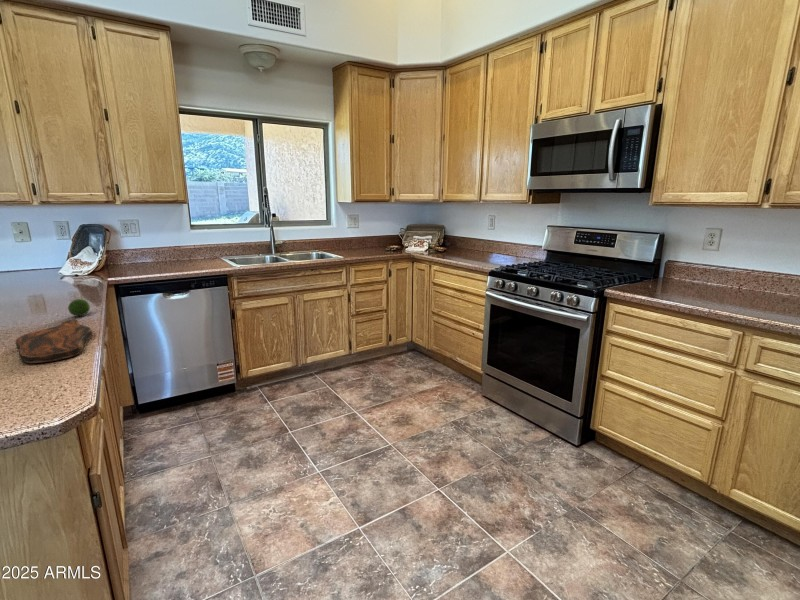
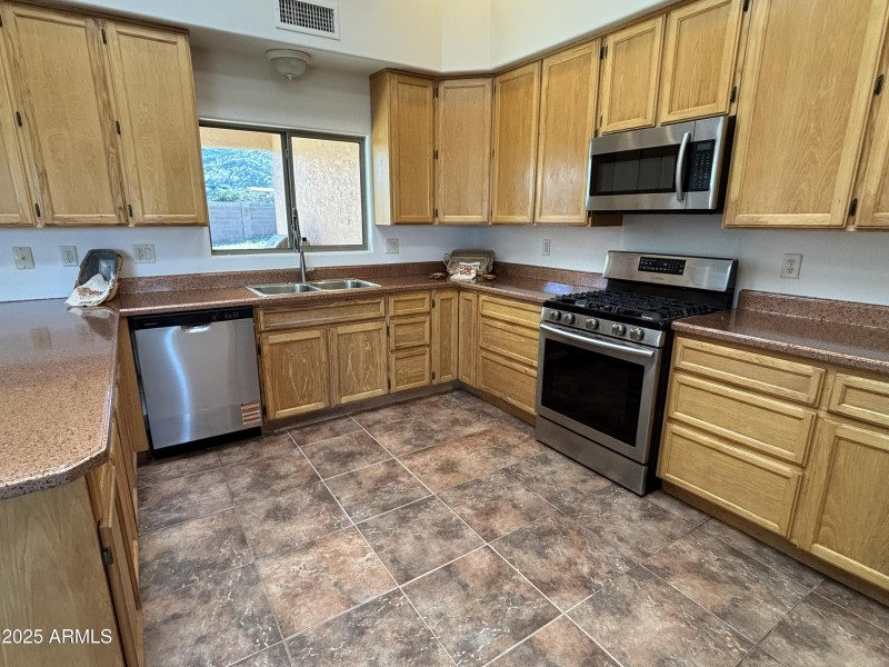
- cutting board (55, 338)
- fruit (79, 307)
